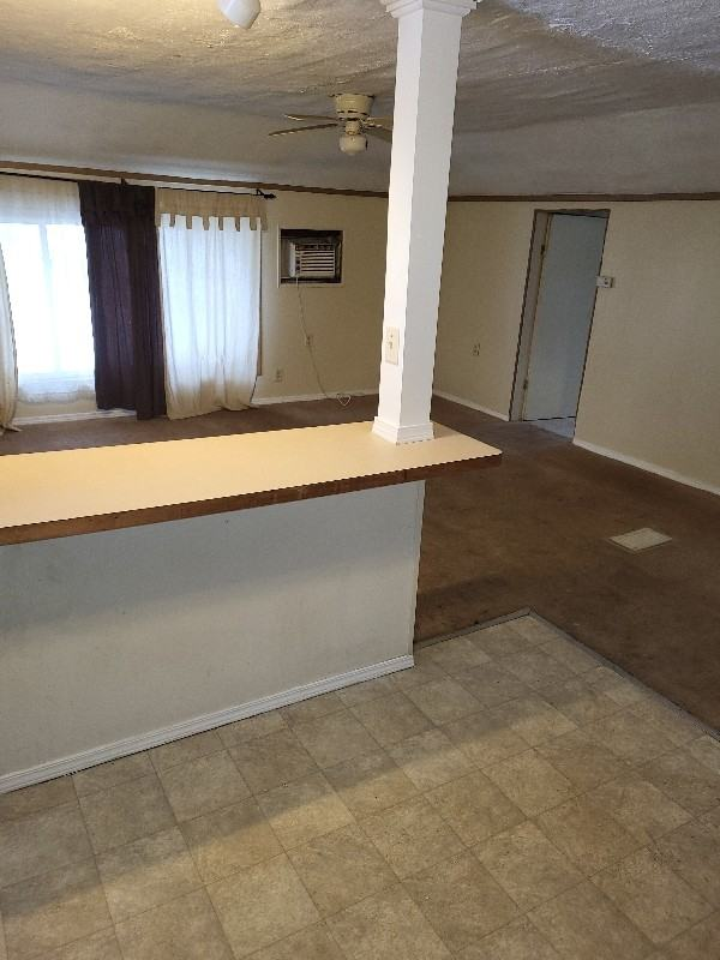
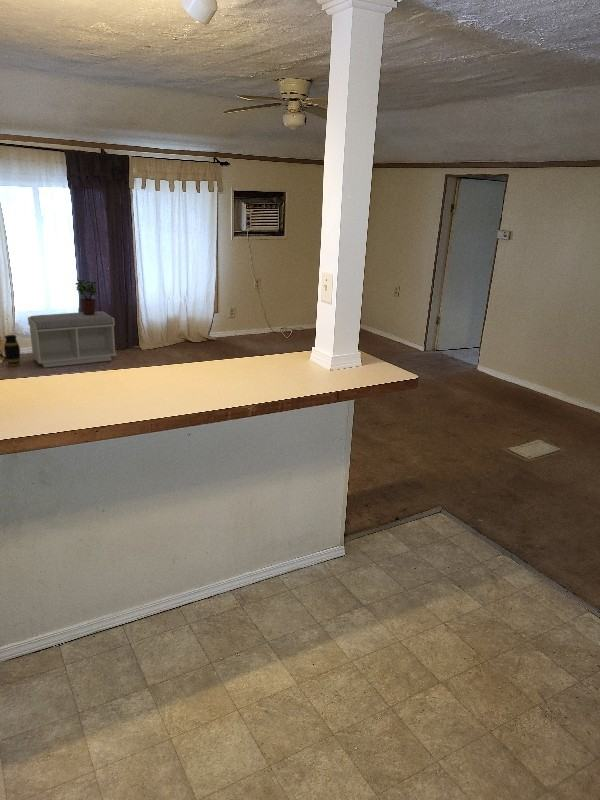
+ vase (12, 350)
+ bench (73, 338)
+ potted plant (85, 296)
